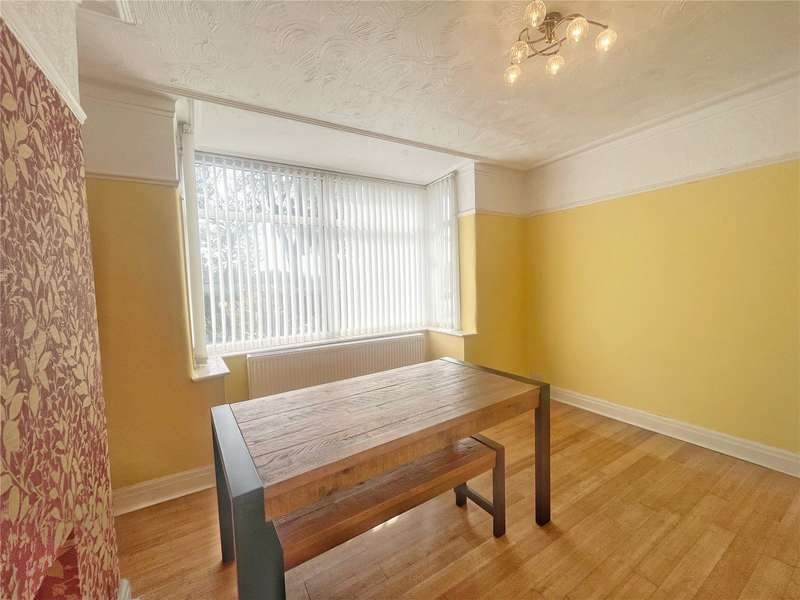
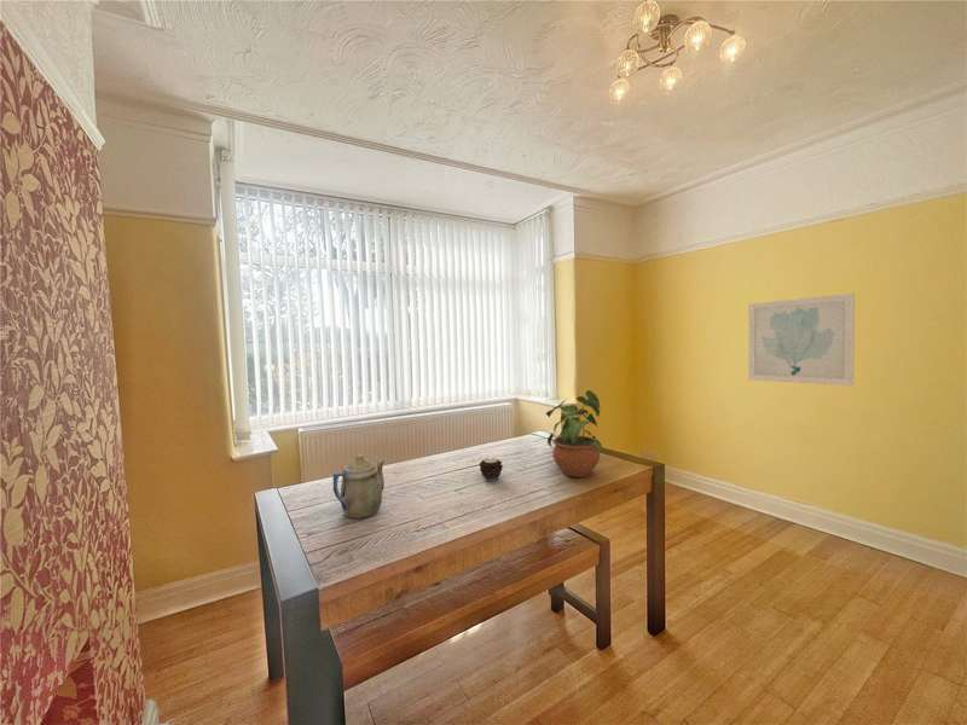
+ candle (491, 466)
+ wall art (795, 341)
+ teapot (360, 483)
+ potted plant (579, 430)
